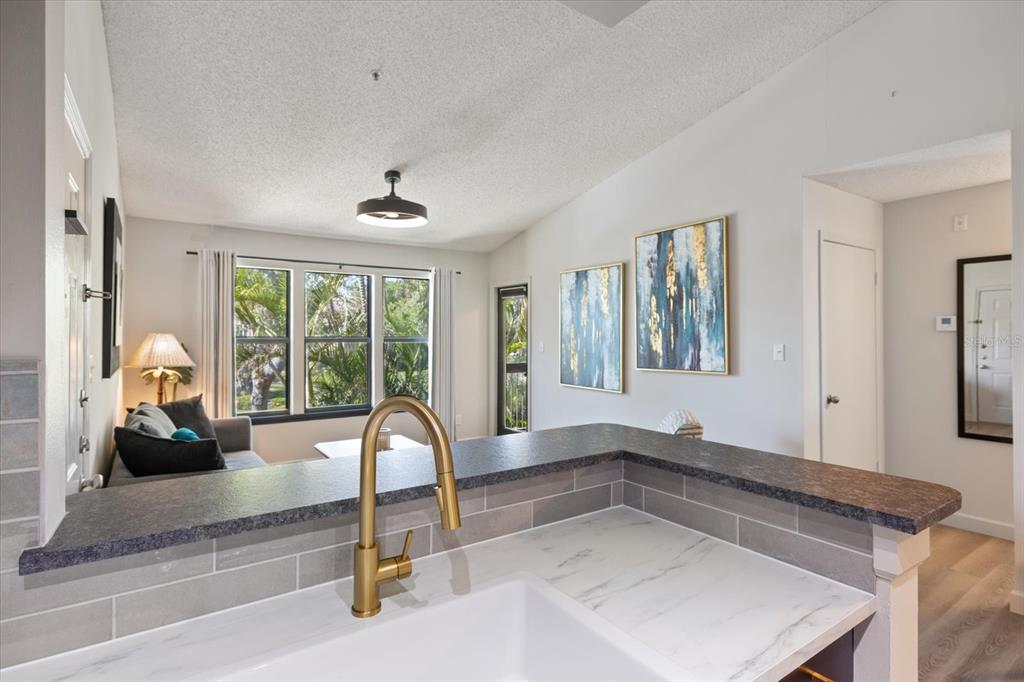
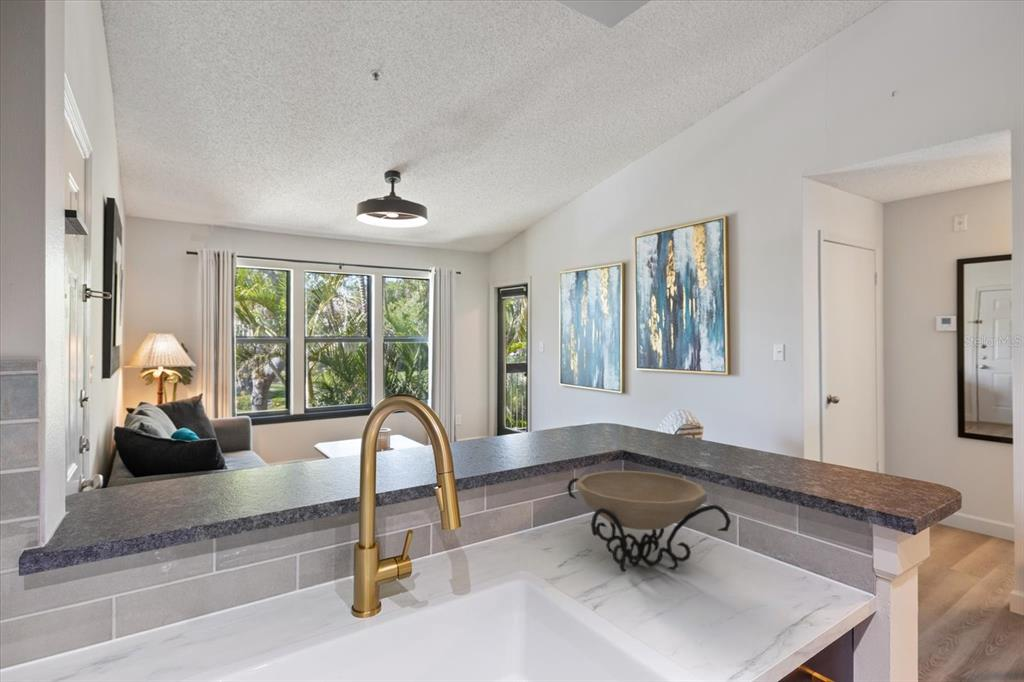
+ decorative bowl (640, 523)
